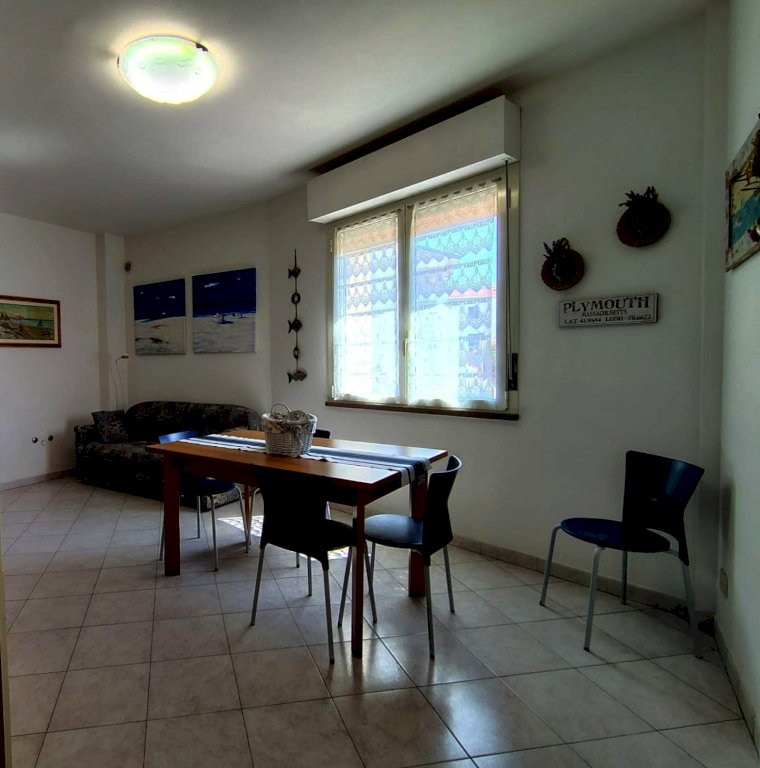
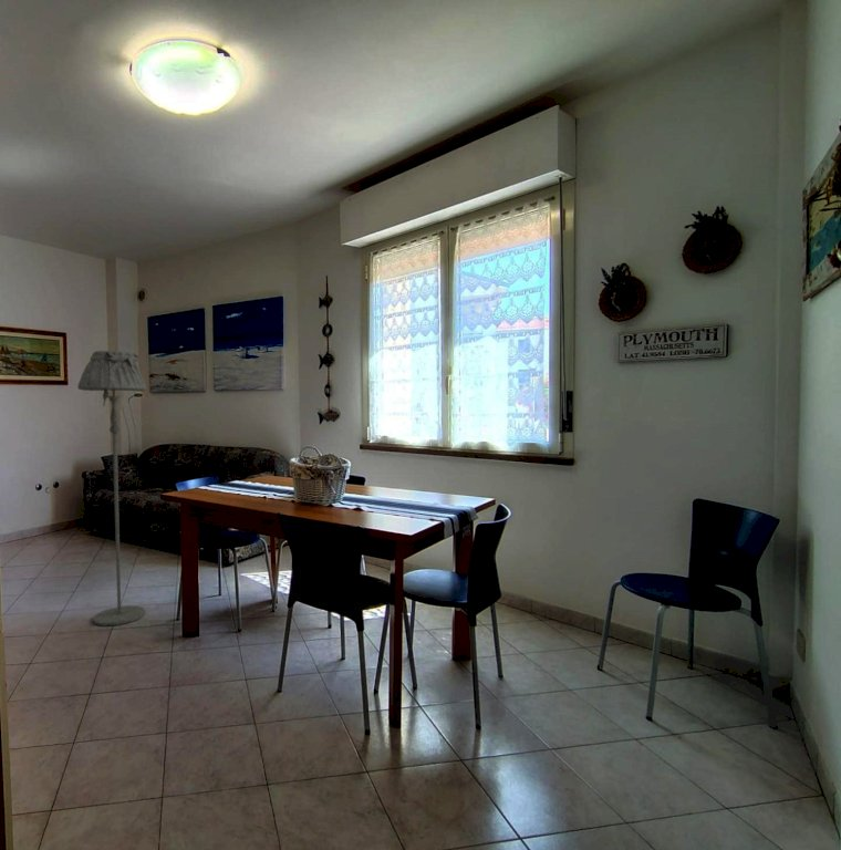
+ floor lamp (115, 485)
